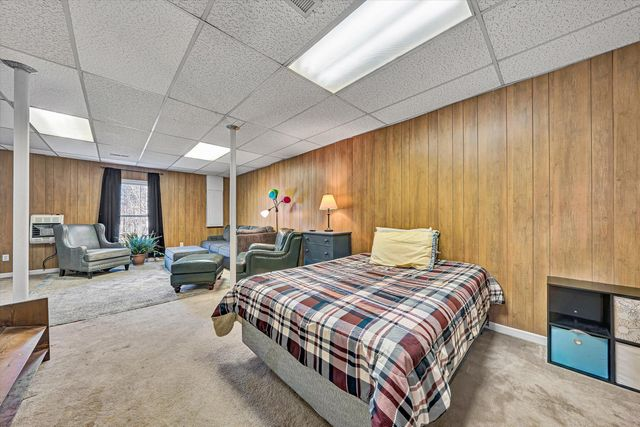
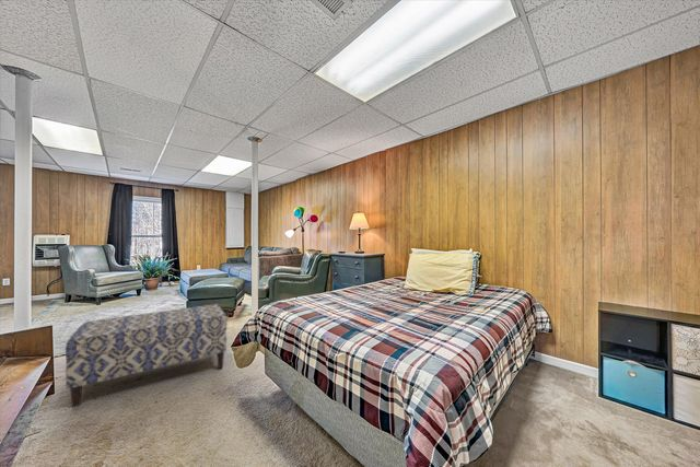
+ bench (158, 346)
